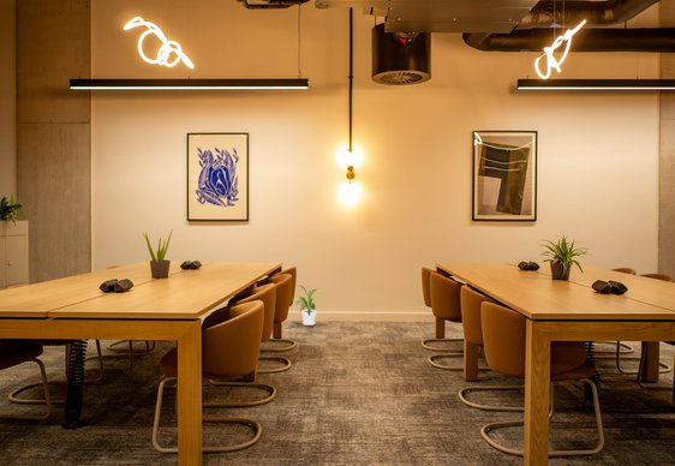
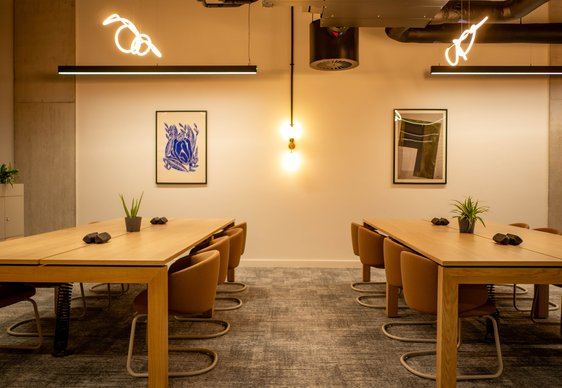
- house plant (306, 304)
